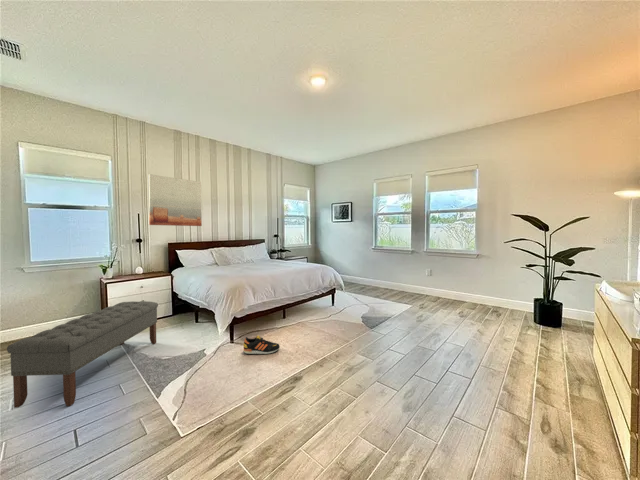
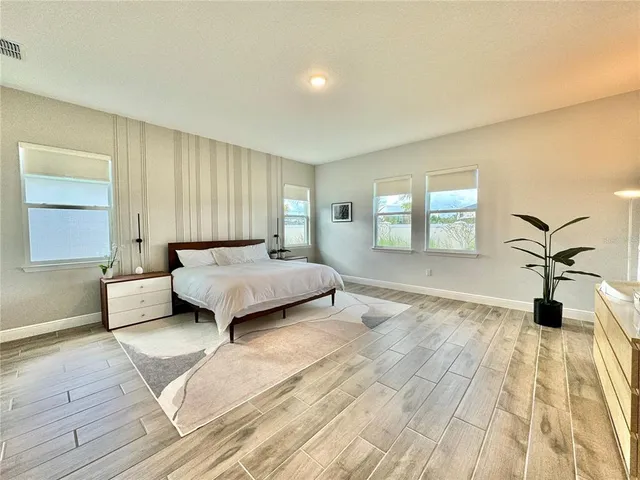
- shoe (261, 343)
- bench (100, 342)
- wall art (176, 202)
